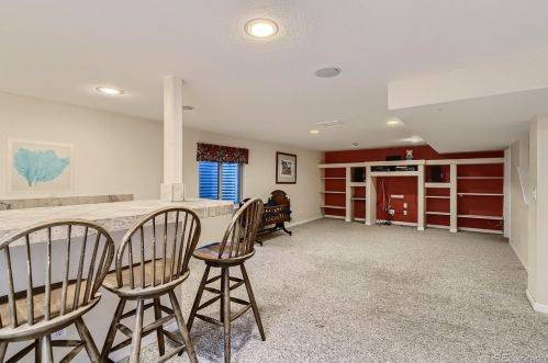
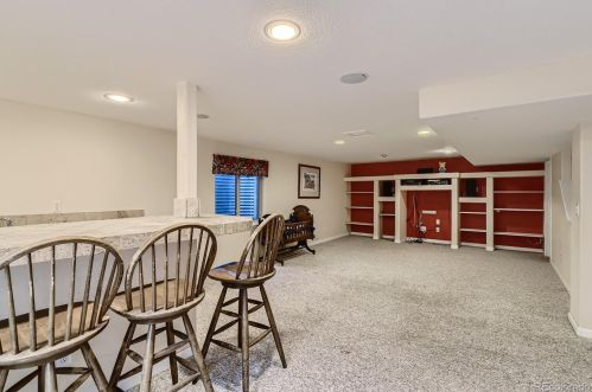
- wall art (43, 167)
